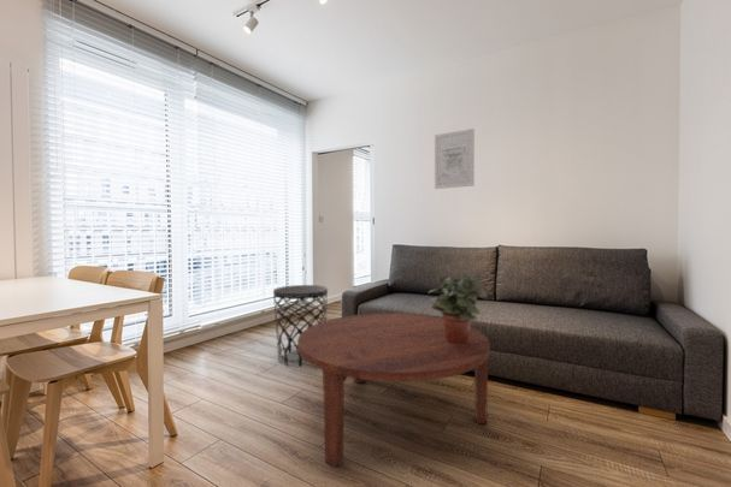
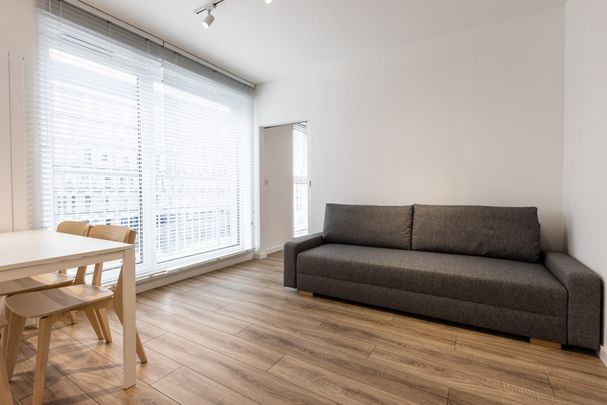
- wall art (453, 159)
- side table (299, 321)
- potted plant (456, 305)
- coffee table (391, 375)
